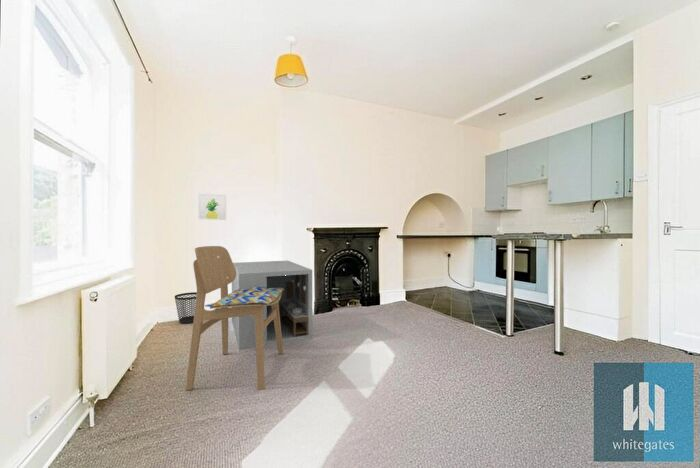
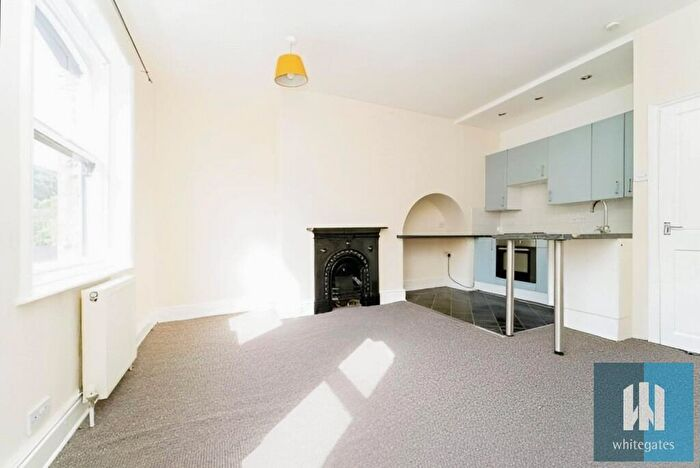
- wall art (212, 207)
- storage cabinet (268, 305)
- wastebasket (189, 308)
- dining chair (240, 307)
